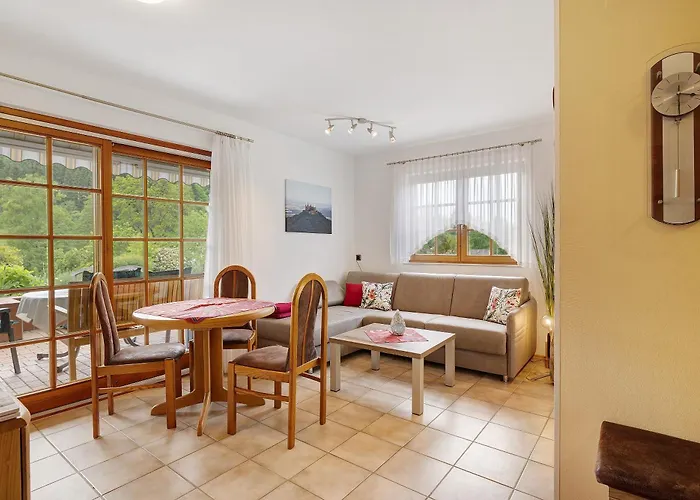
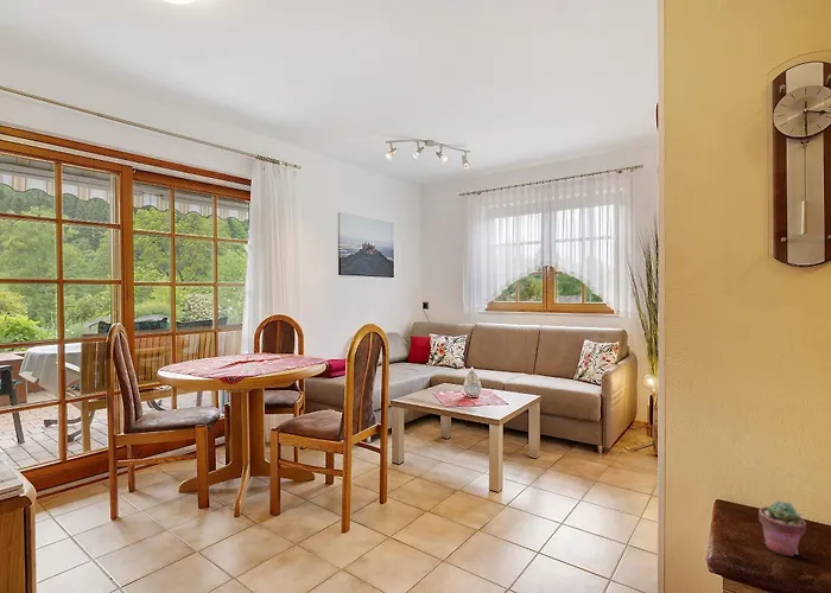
+ potted succulent (781, 525)
